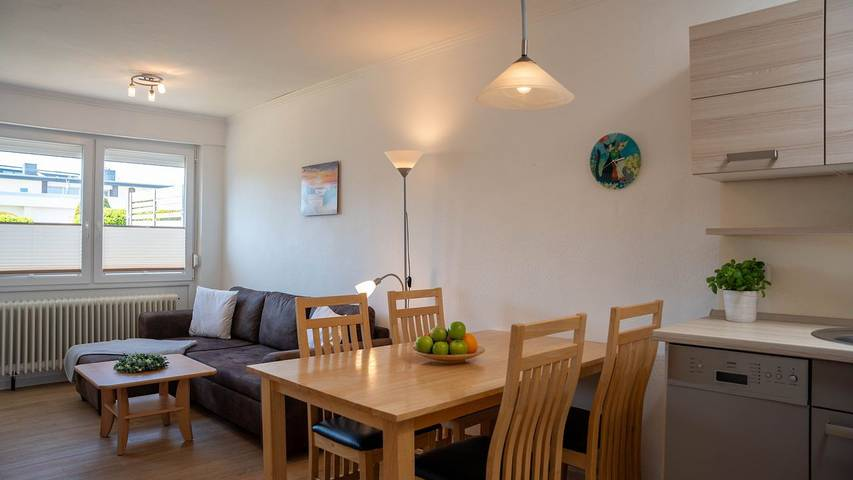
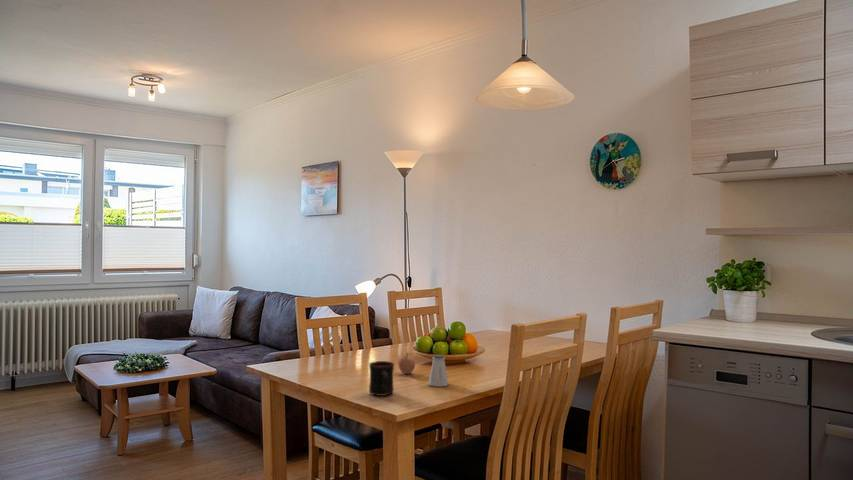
+ saltshaker (438, 369)
+ fruit (406, 362)
+ mug (382, 379)
